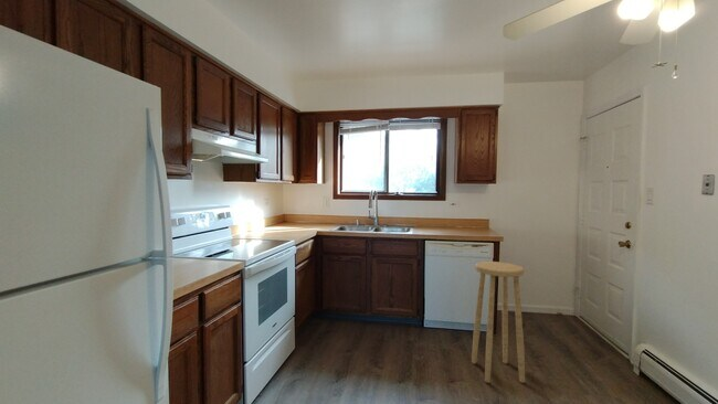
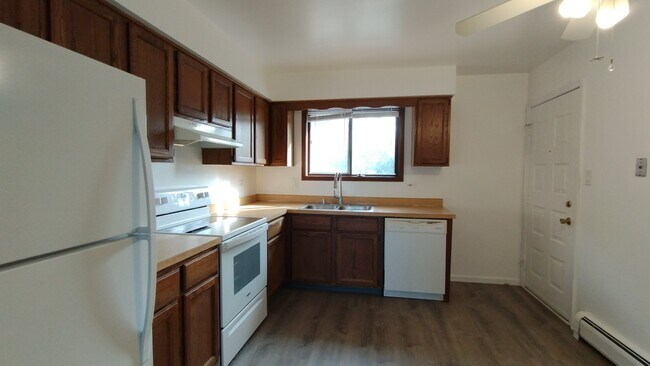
- stool (493, 319)
